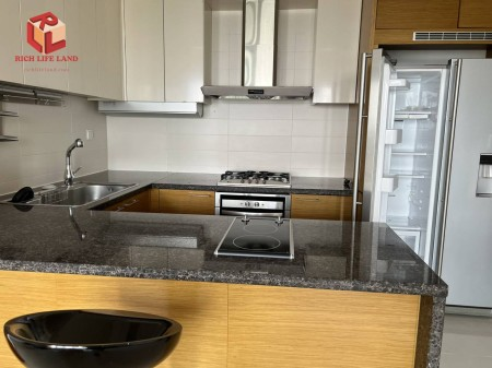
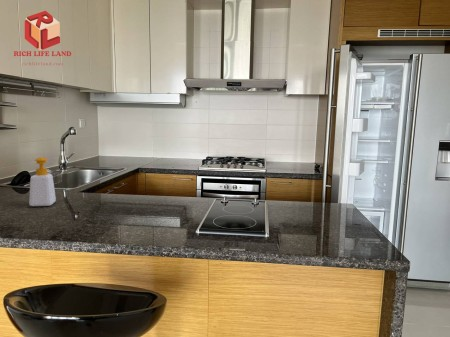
+ soap bottle (43, 180)
